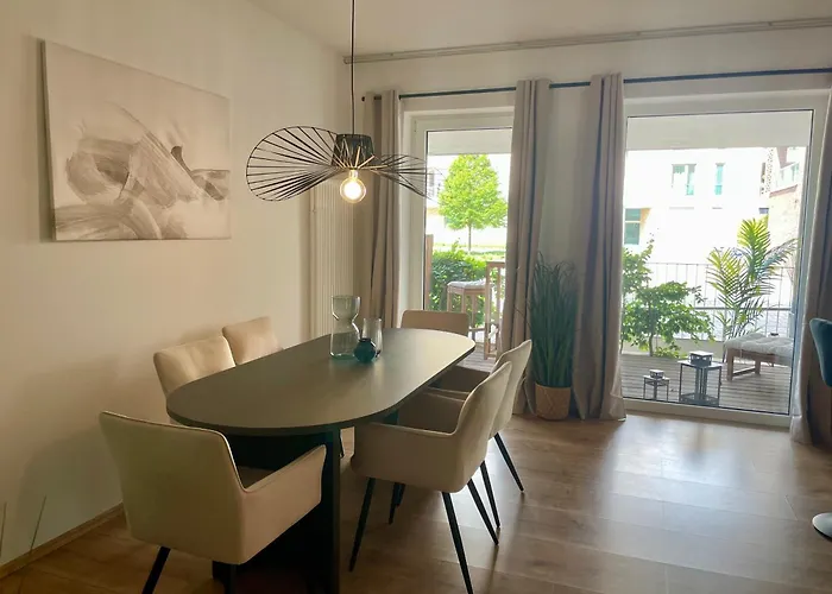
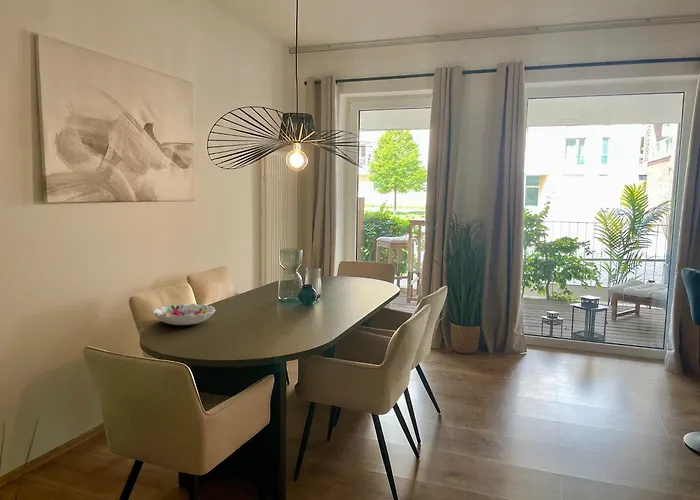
+ decorative bowl (184, 315)
